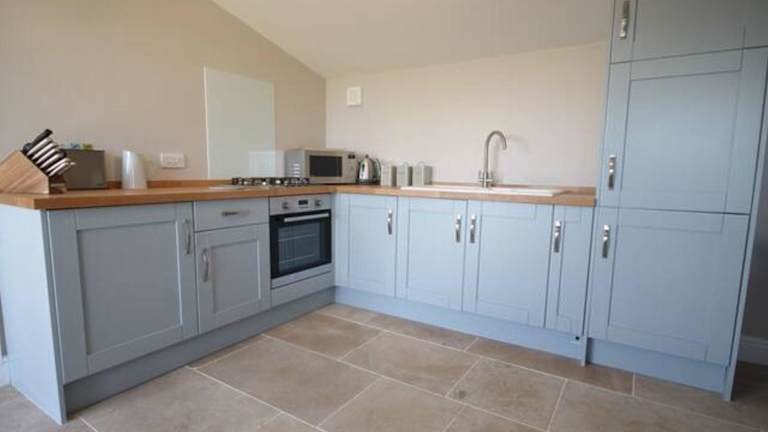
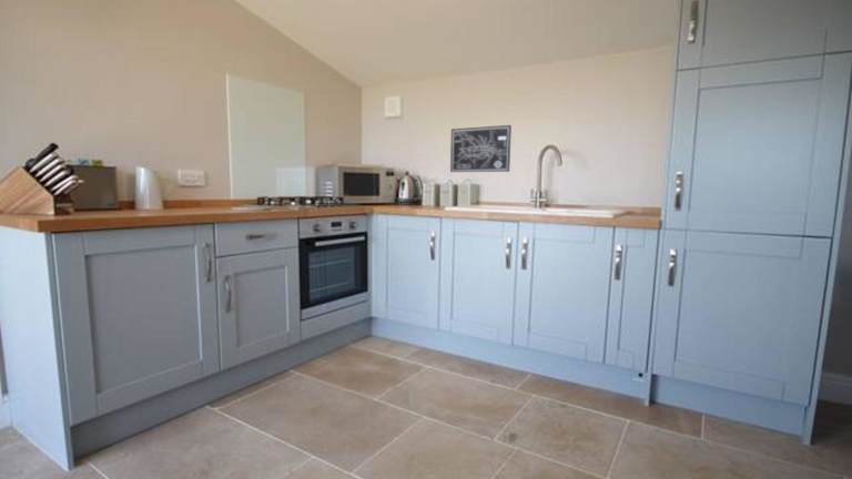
+ wall art (479, 150)
